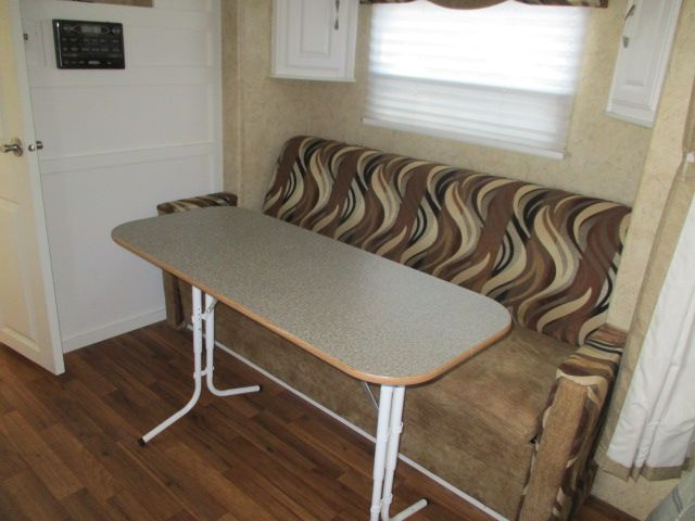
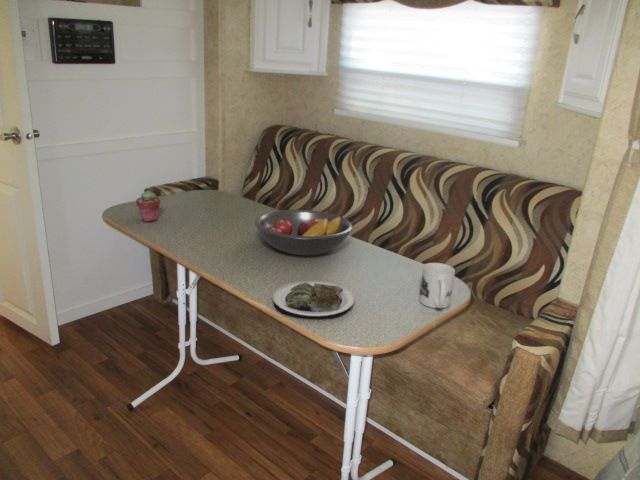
+ mug (436, 287)
+ potted succulent (148, 205)
+ fruit bowl (303, 232)
+ plate (313, 295)
